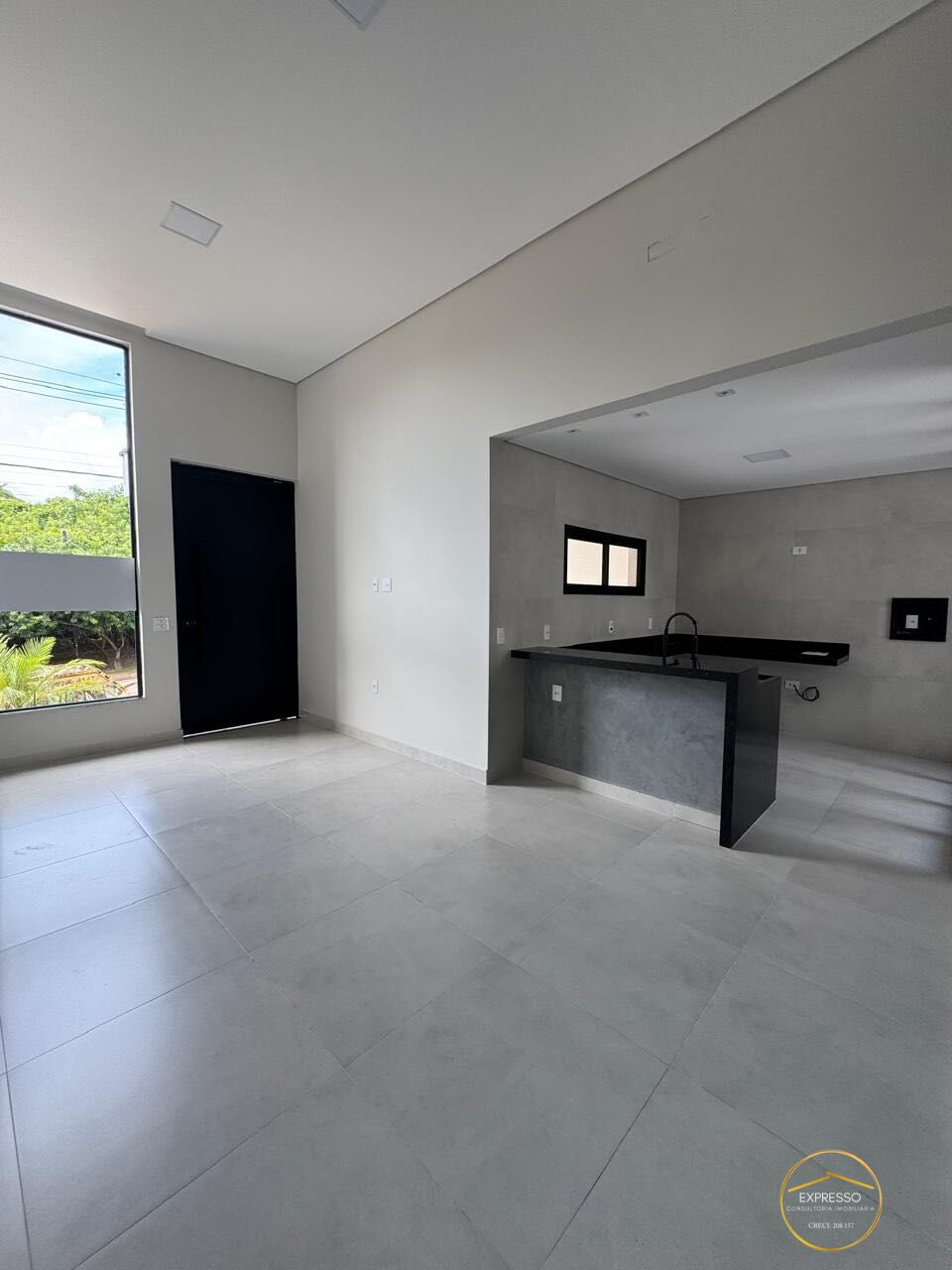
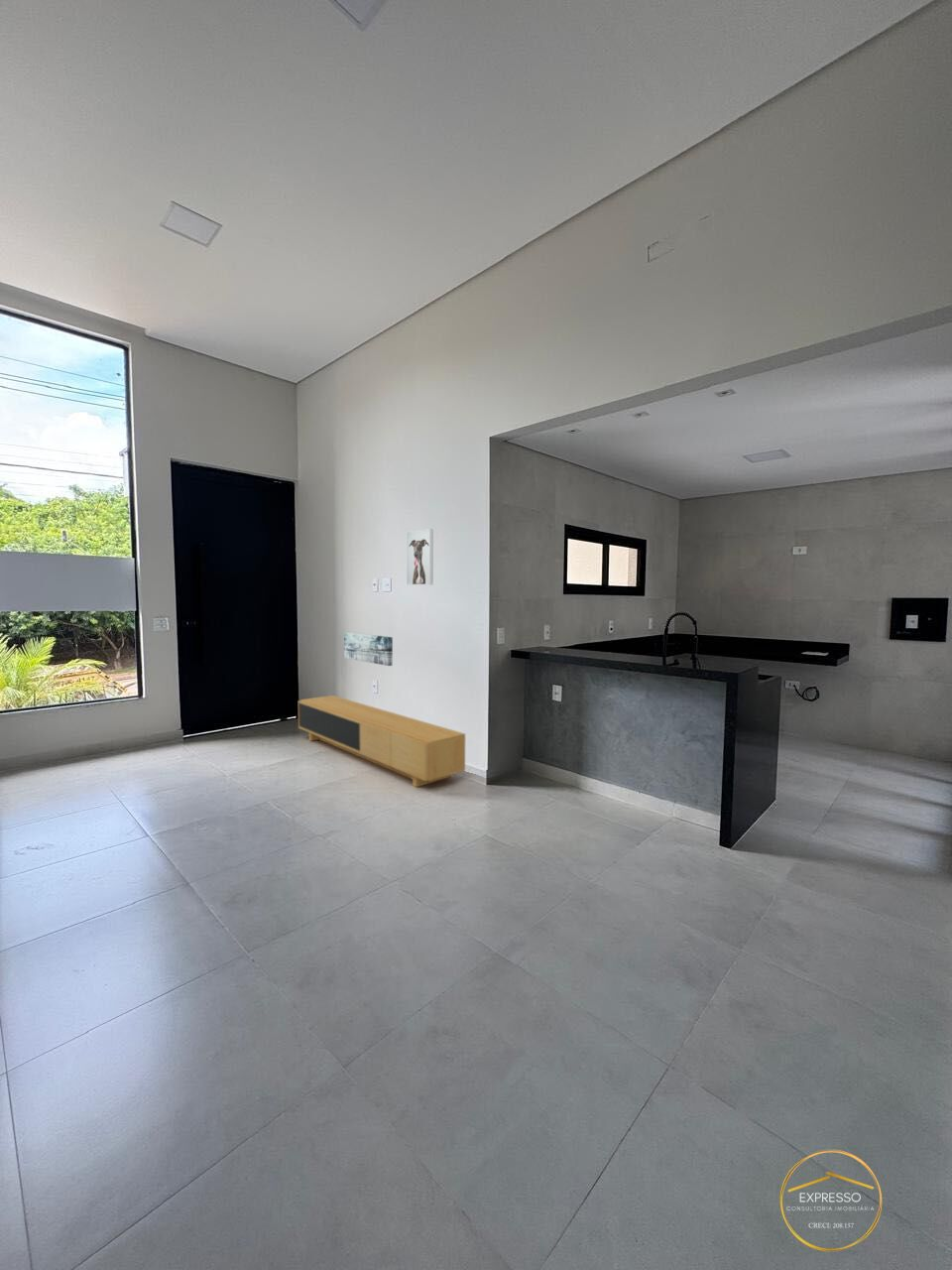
+ wall art (367, 648)
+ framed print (419, 558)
+ media console (371, 735)
